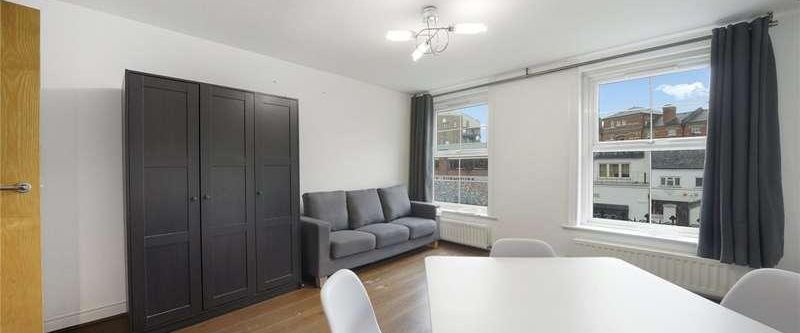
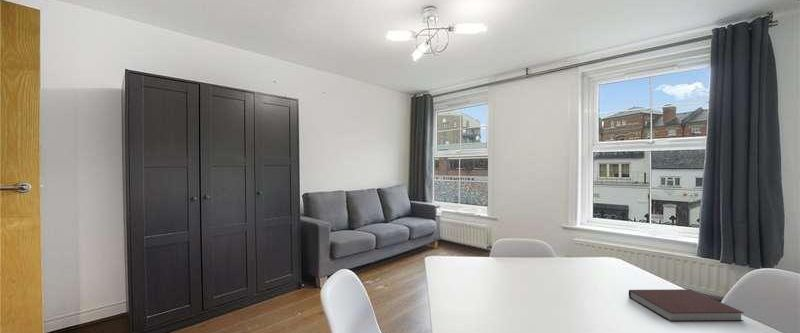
+ notebook (681, 304)
